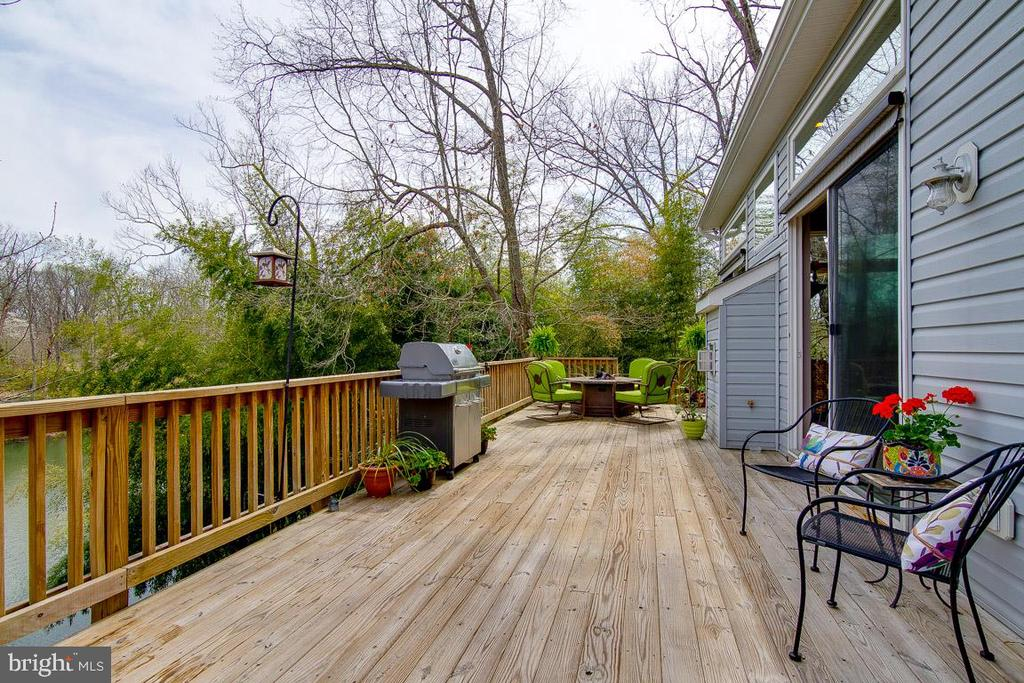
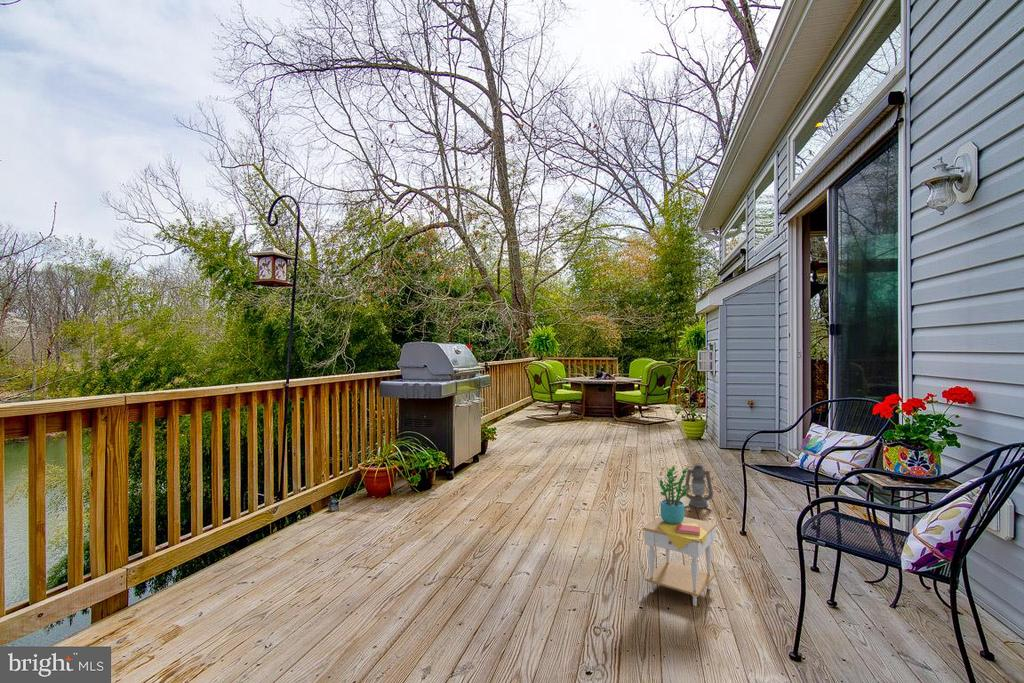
+ side table (680, 529)
+ lantern (698, 483)
